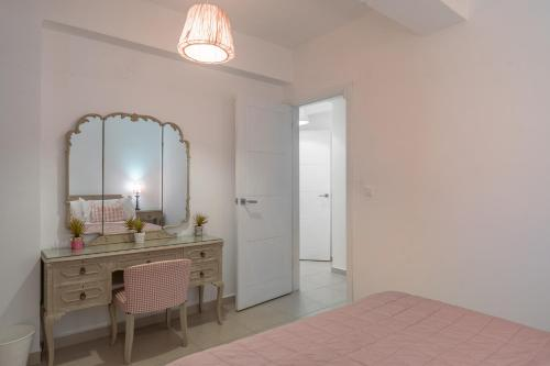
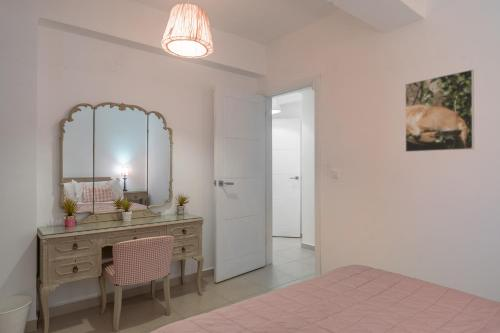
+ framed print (437, 114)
